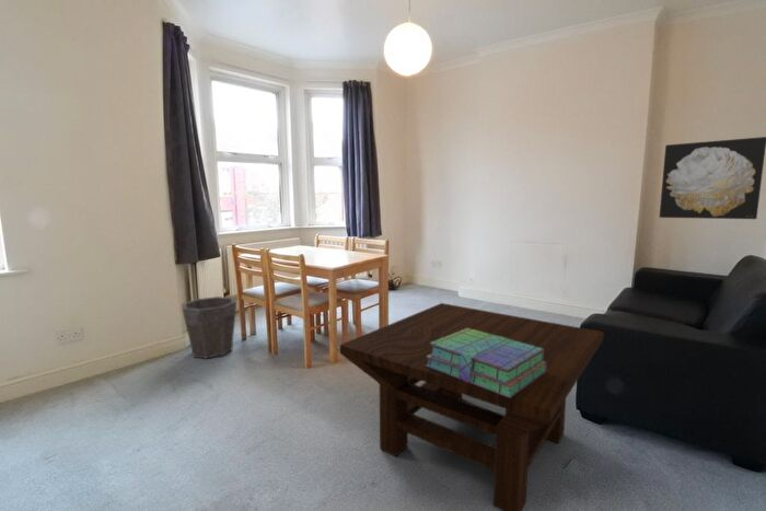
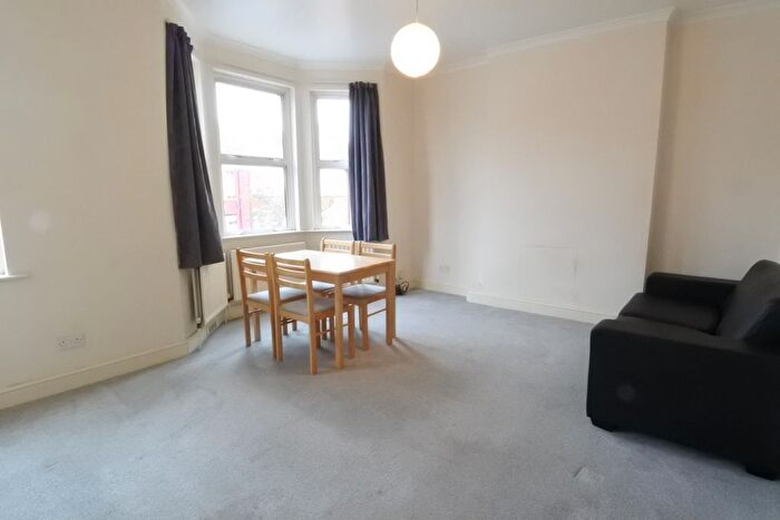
- coffee table (475, 391)
- waste bin (210, 327)
- wall art (708, 179)
- stack of books (485, 356)
